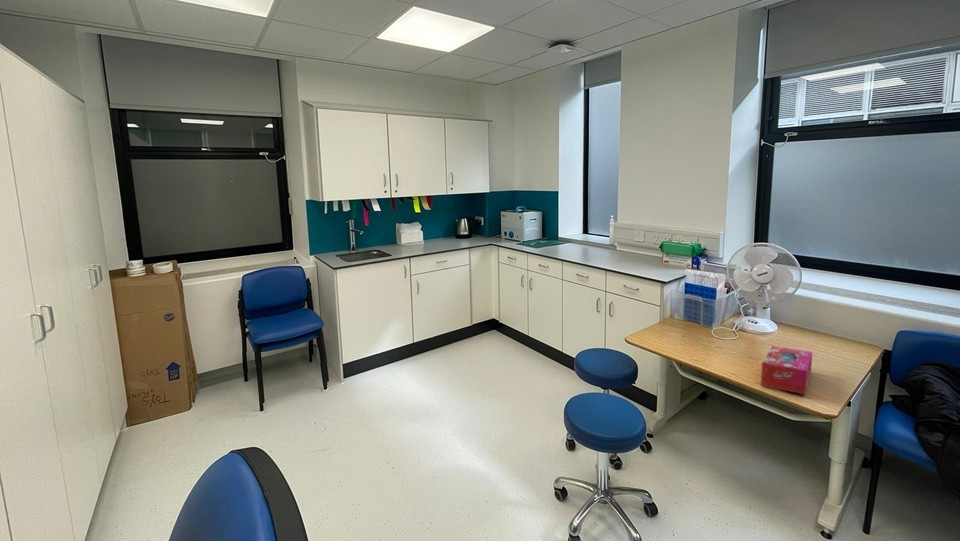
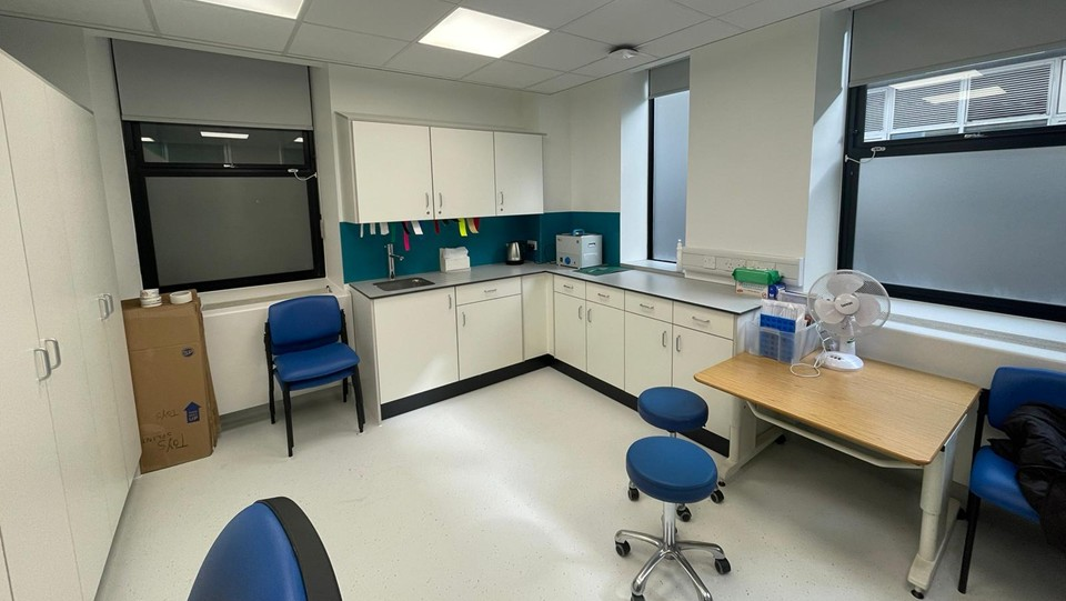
- tissue box (787, 368)
